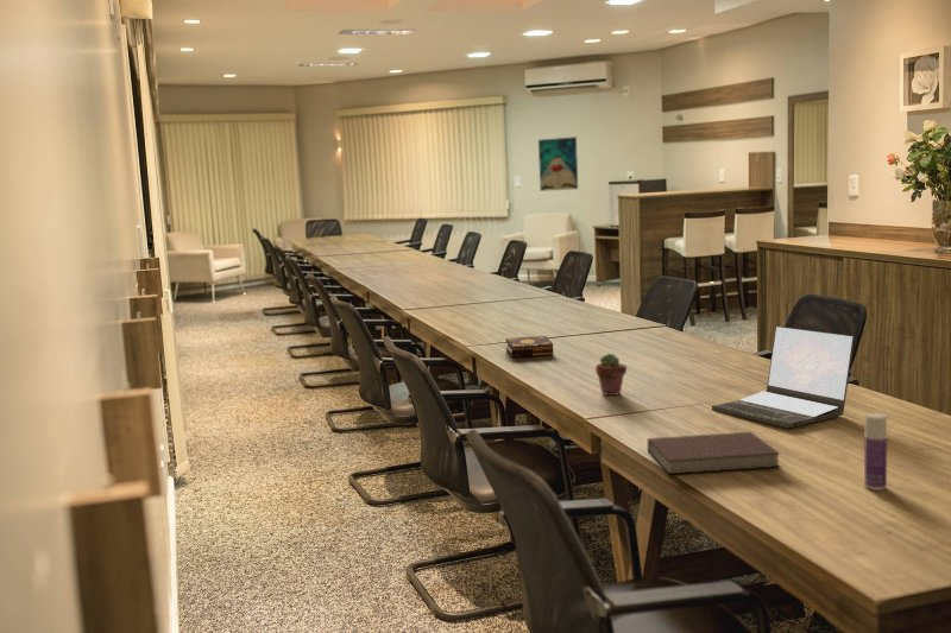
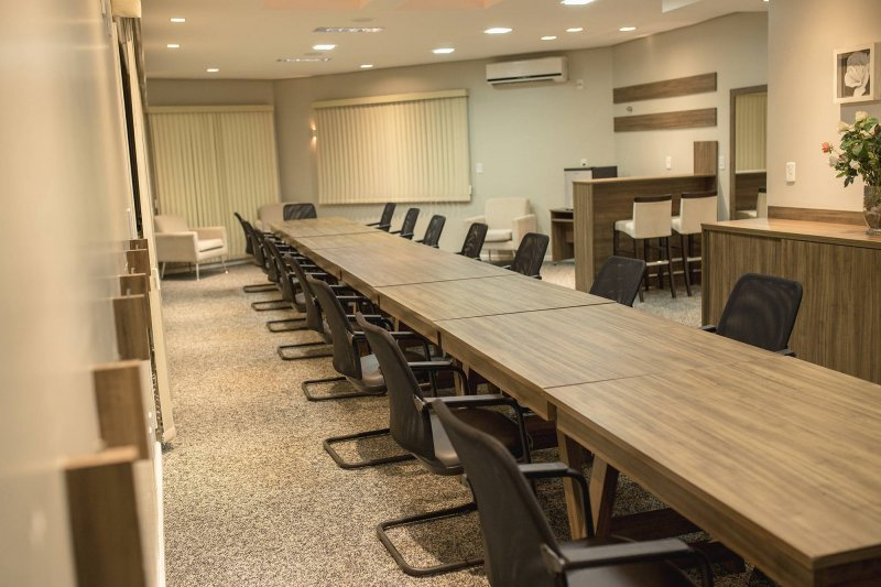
- notebook (711, 451)
- book (529, 346)
- bottle (875, 451)
- laptop (781, 373)
- potted succulent (610, 373)
- wall art (558, 164)
